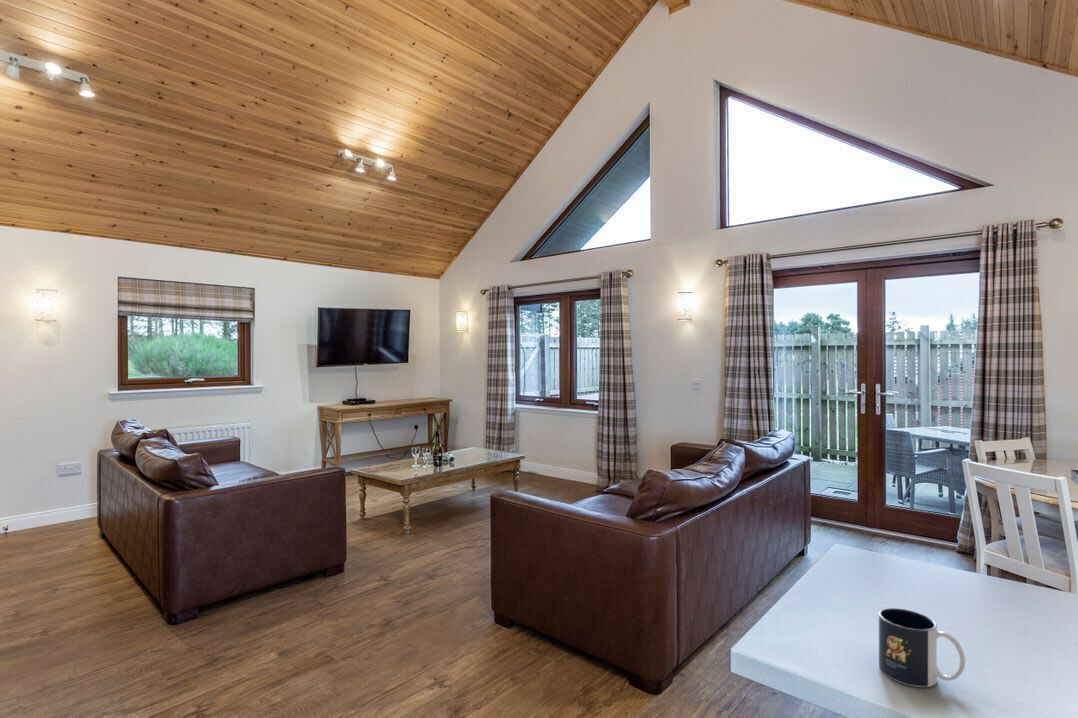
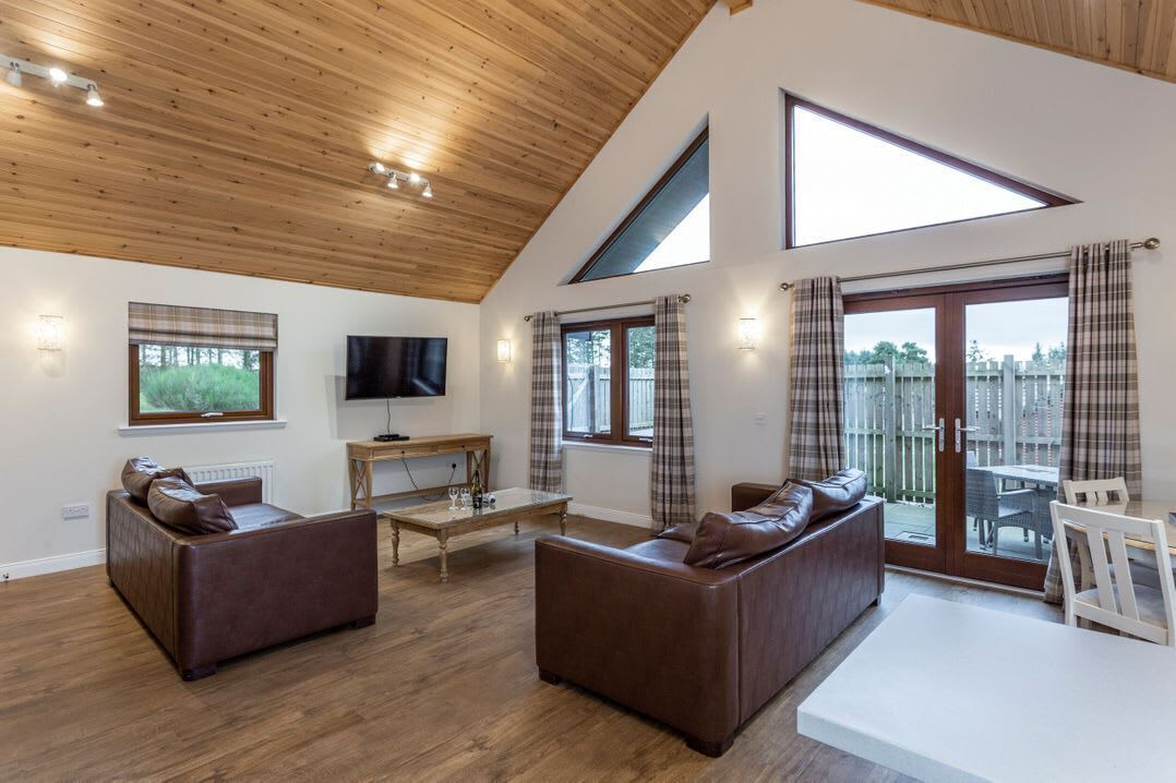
- mug (920, 650)
